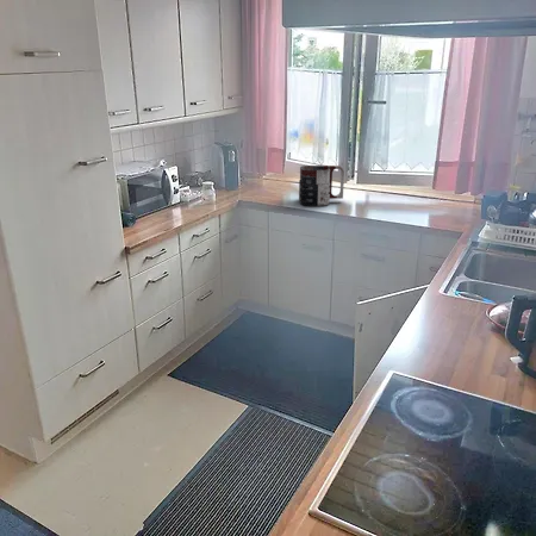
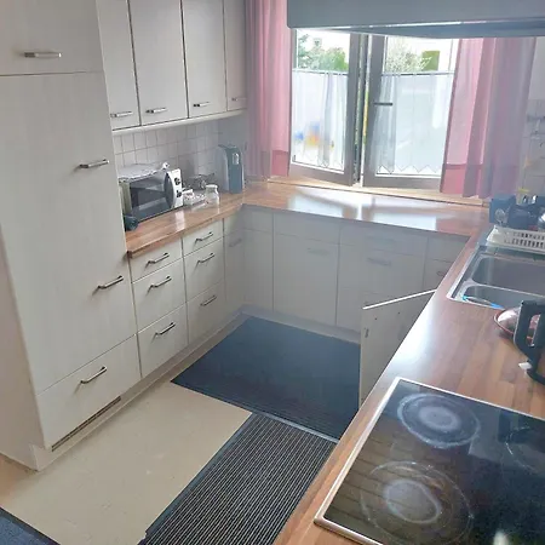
- mug (322, 183)
